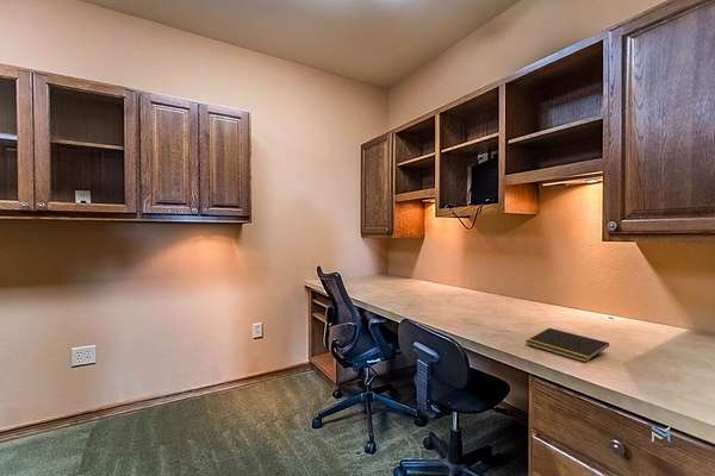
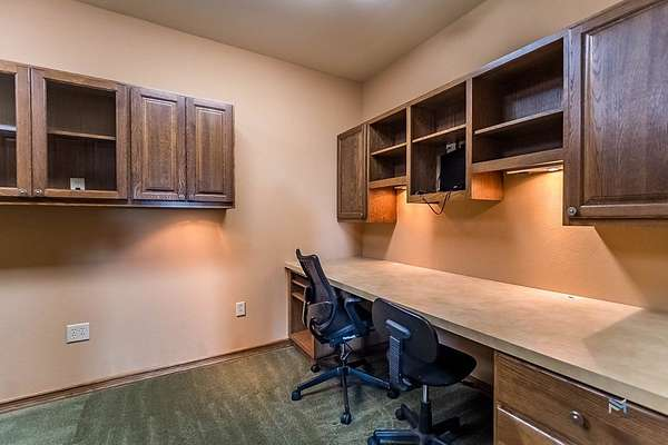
- notepad (565, 343)
